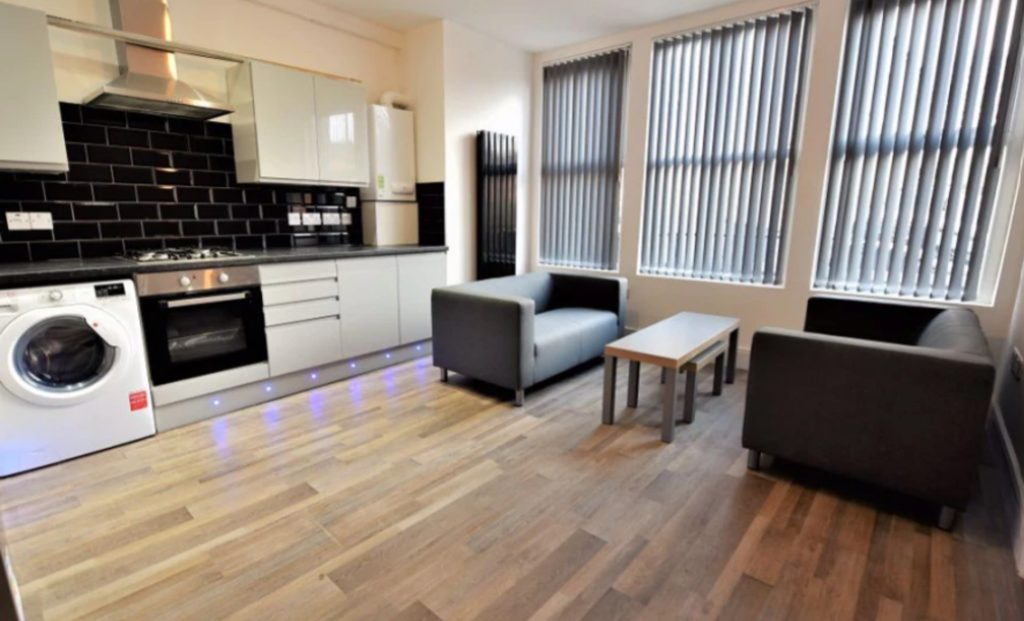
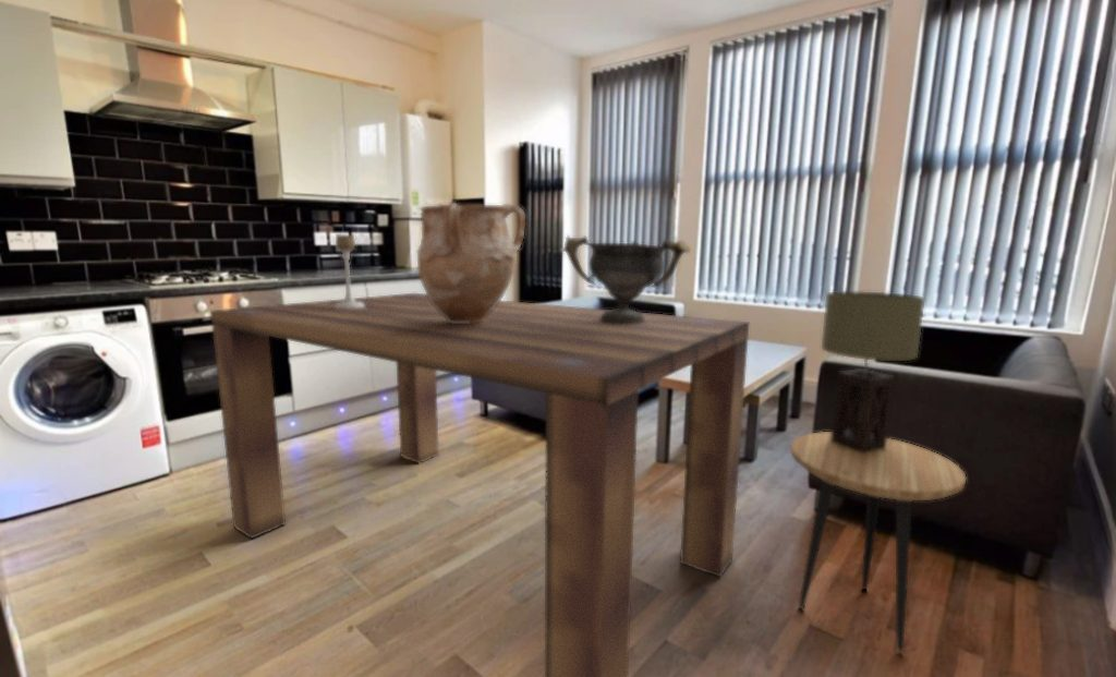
+ dining table (437, 433)
+ side table (864, 539)
+ table lamp (864, 371)
+ vase (471, 263)
+ decorative bowl (616, 277)
+ candle holder (347, 270)
